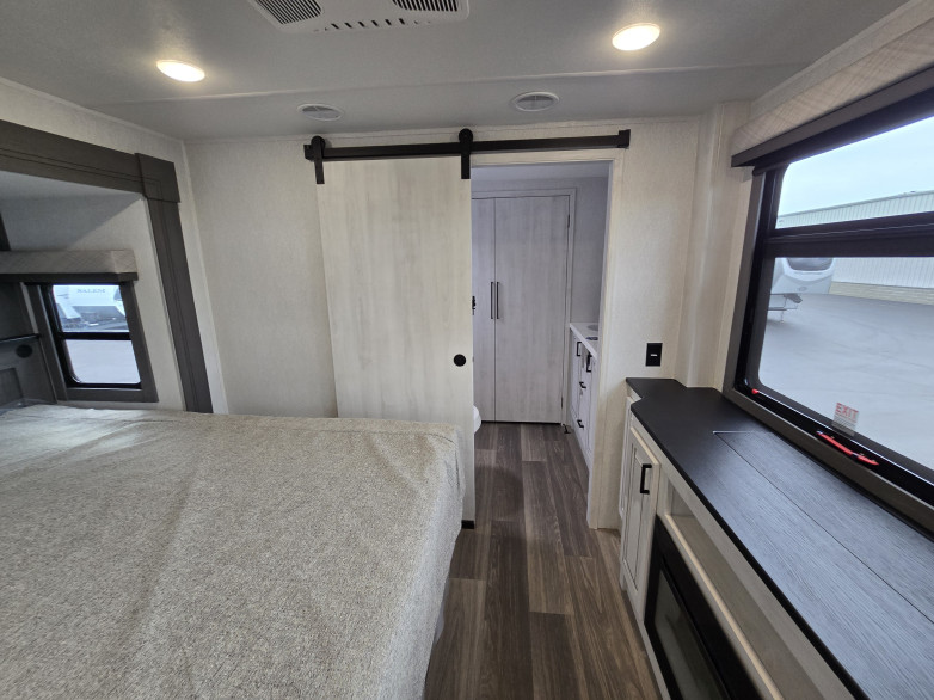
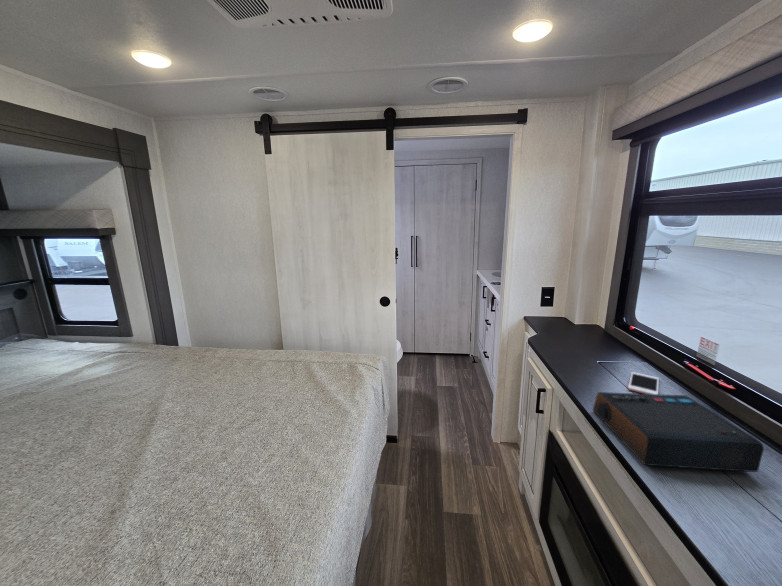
+ cell phone (643, 383)
+ alarm clock (662, 424)
